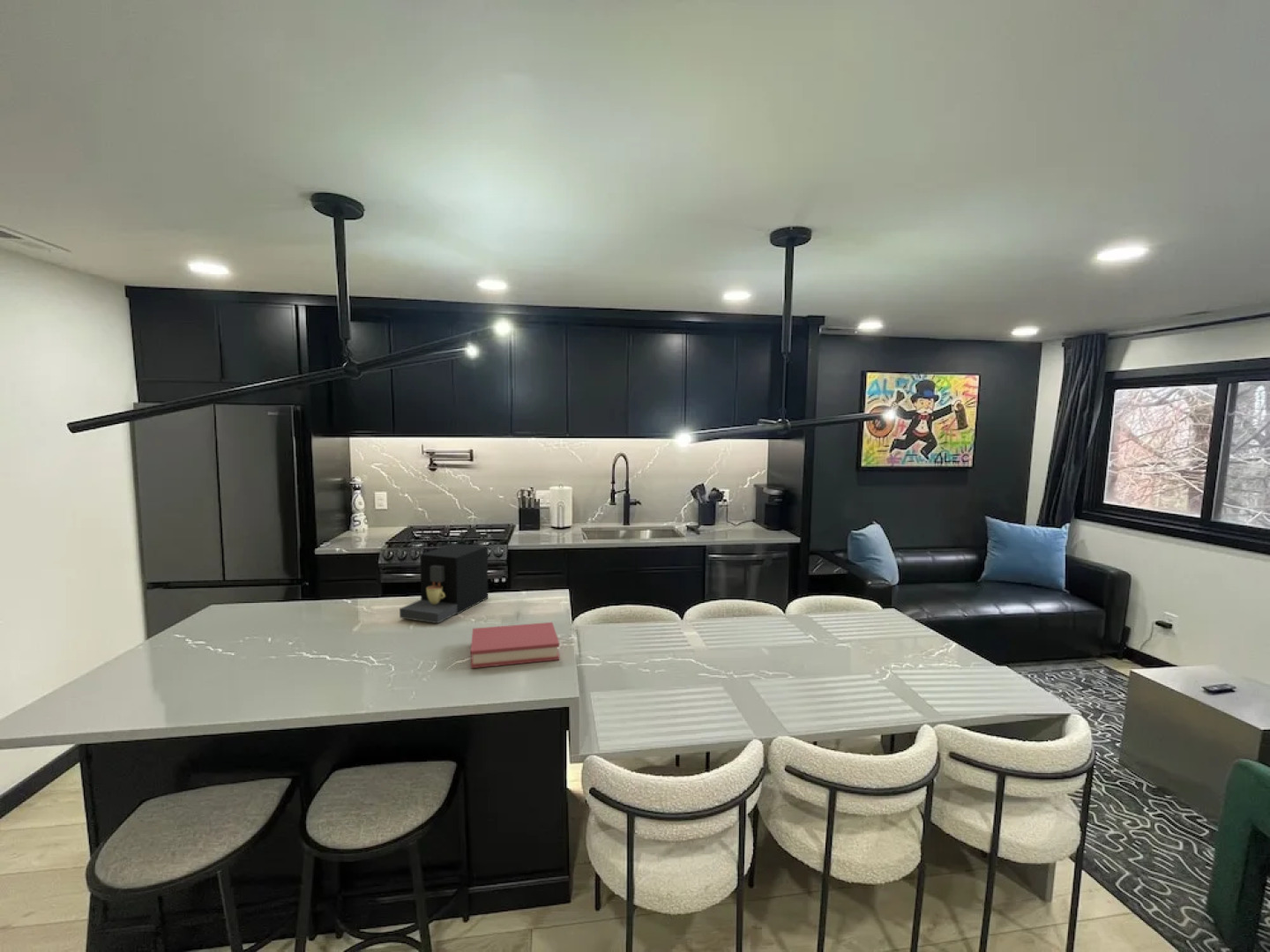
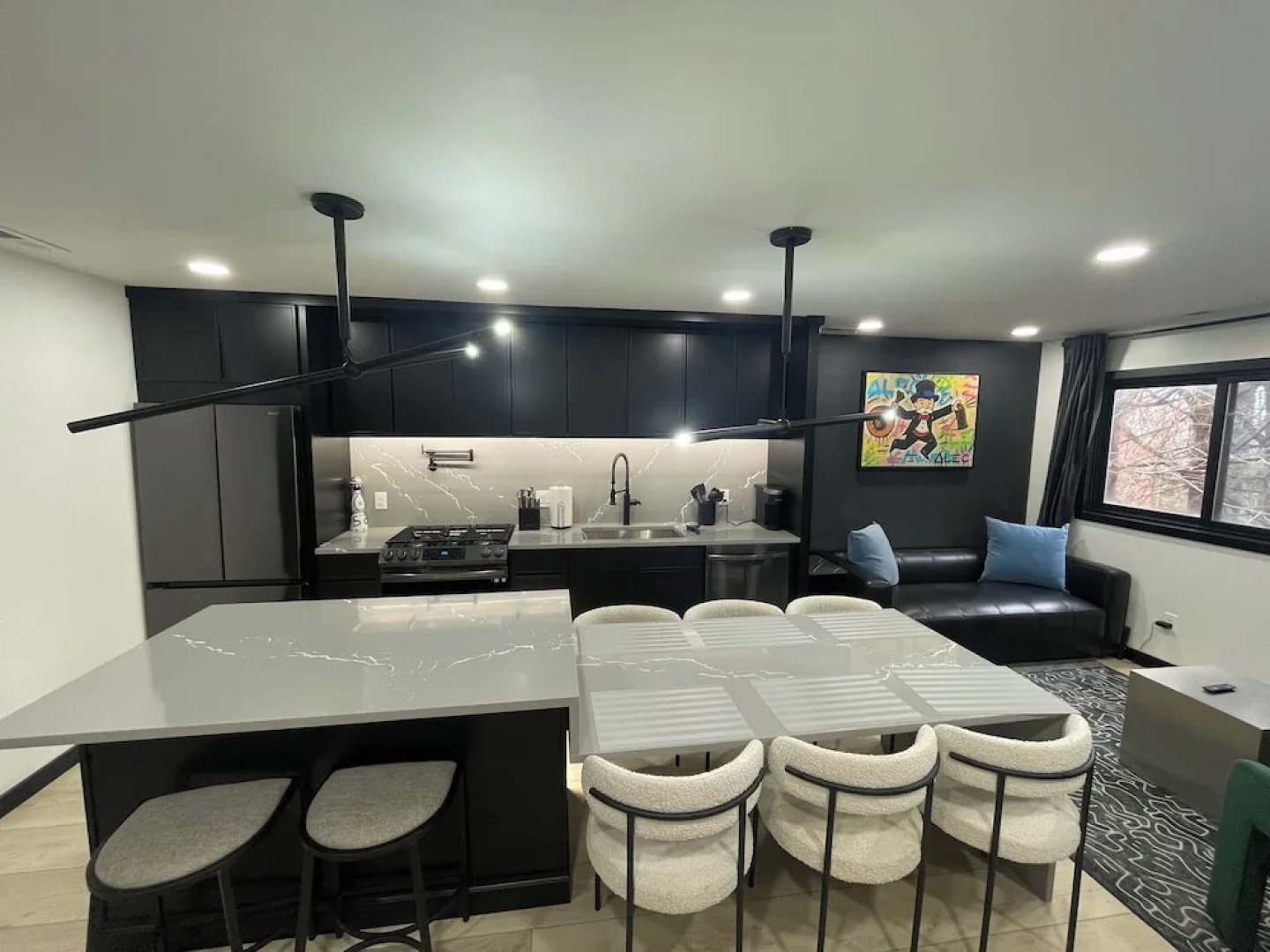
- coffee maker (446, 580)
- hardback book (514, 643)
